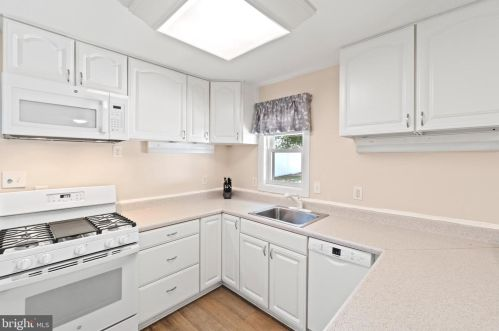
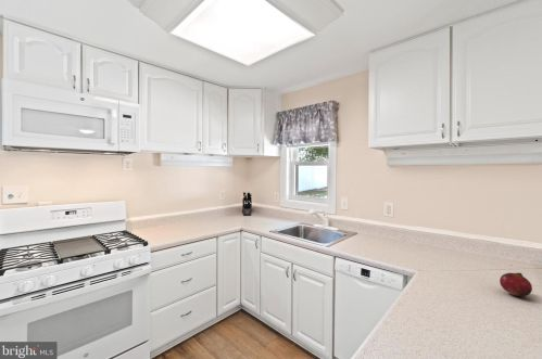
+ fruit (515, 283)
